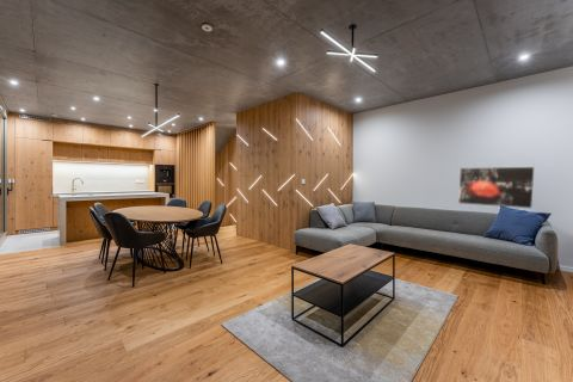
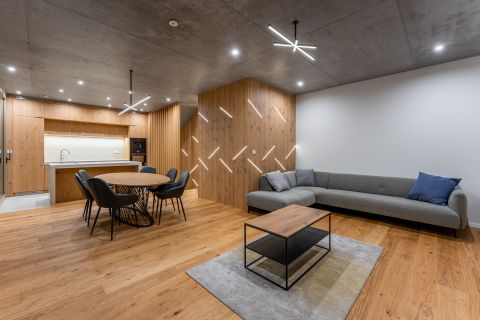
- wall art (493, 186)
